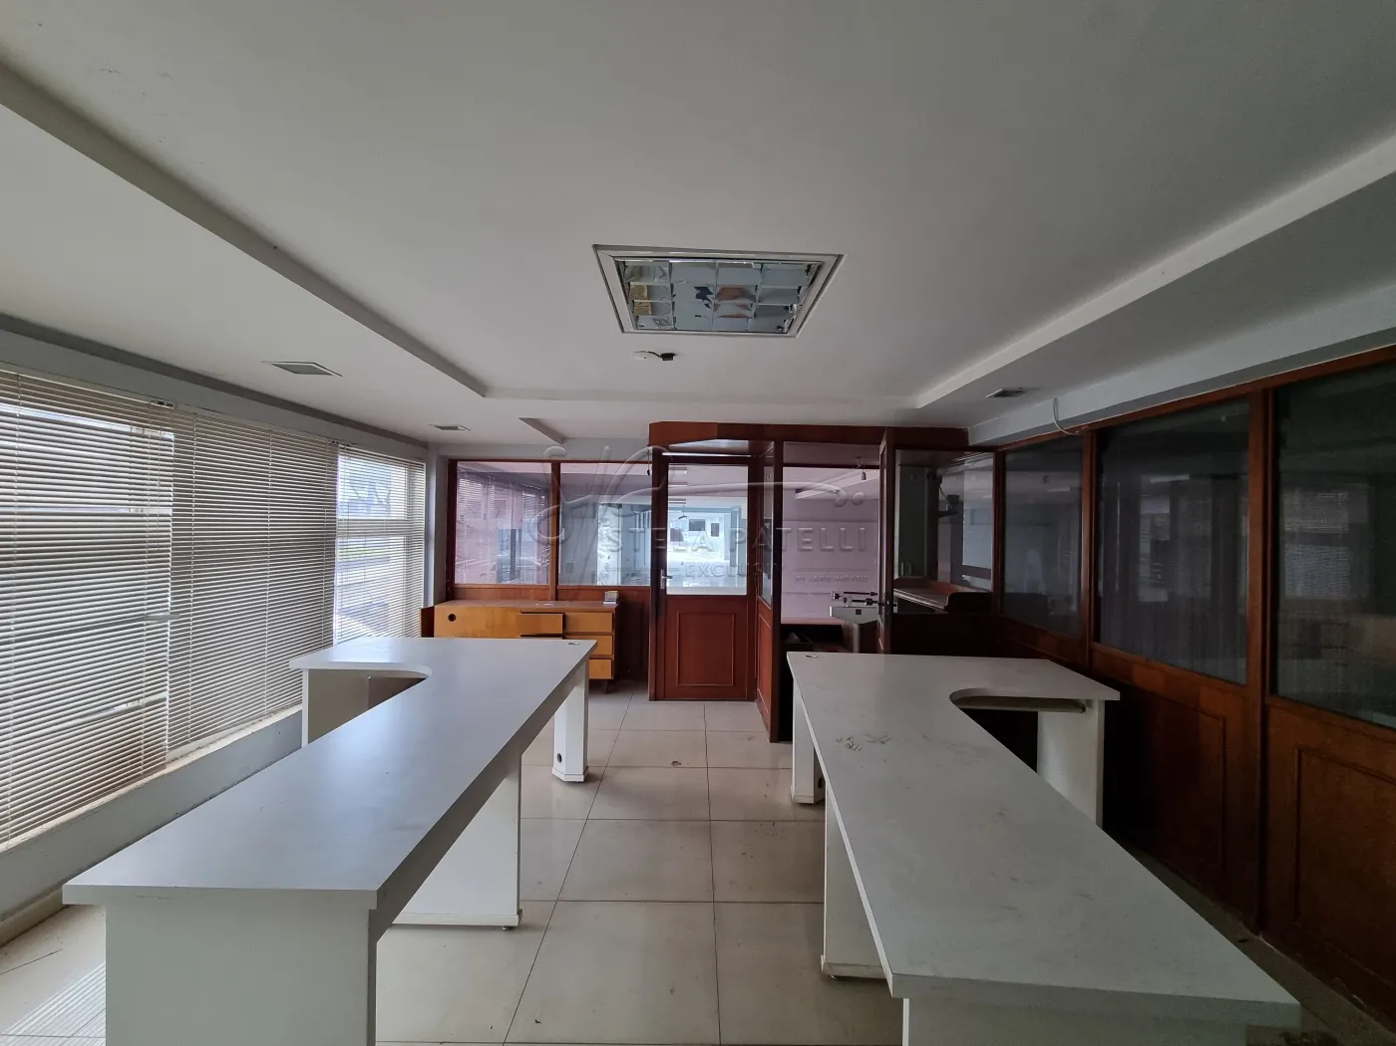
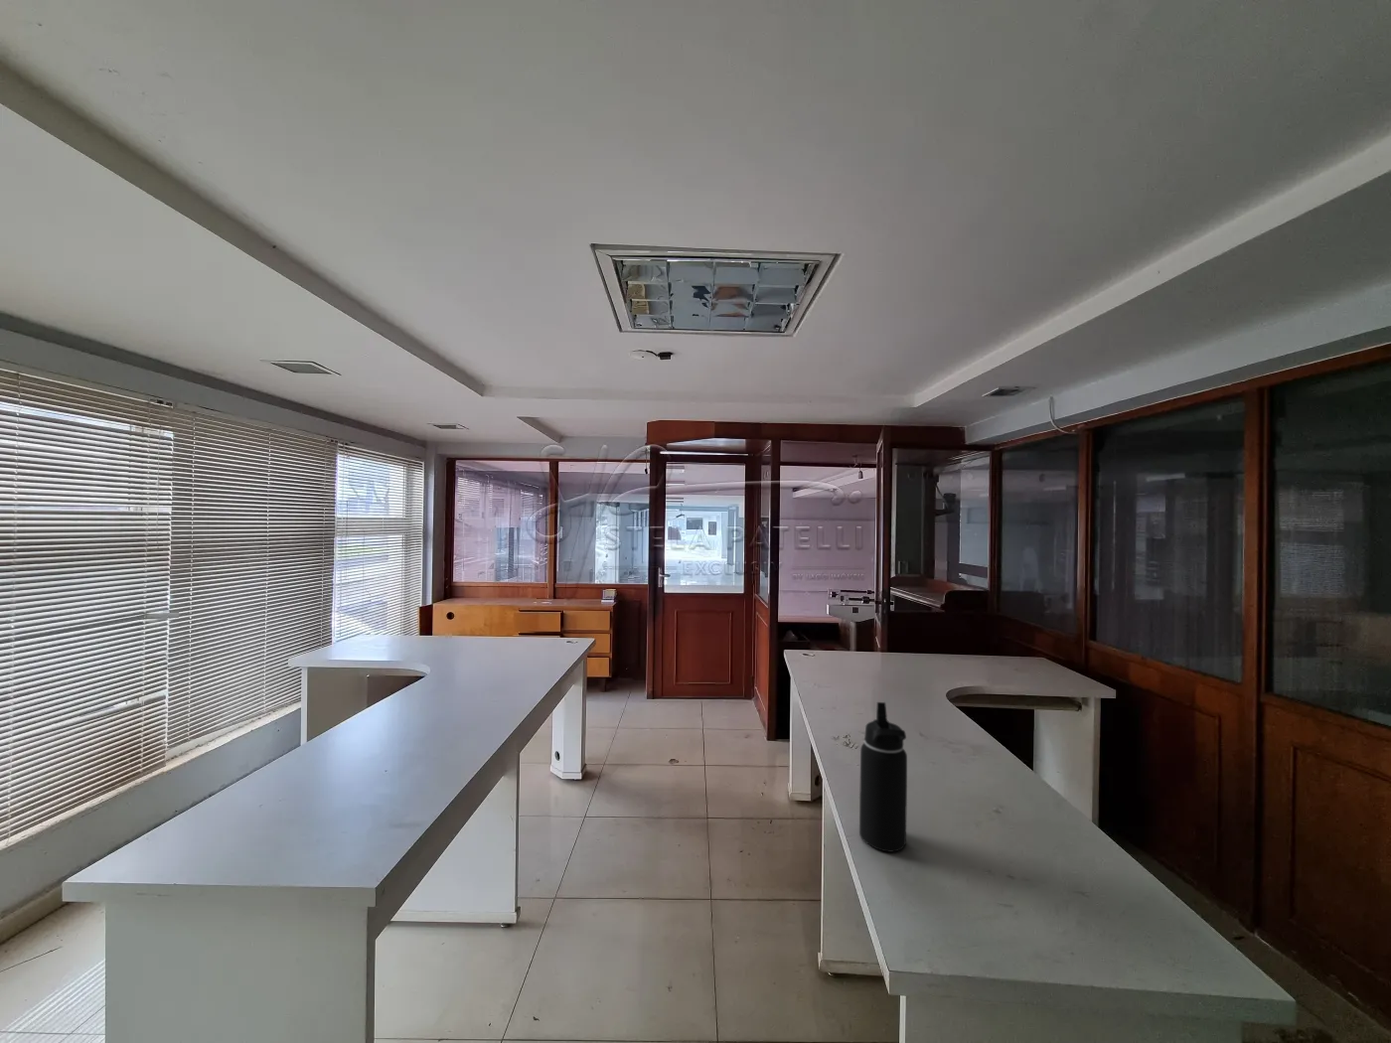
+ water bottle (884, 775)
